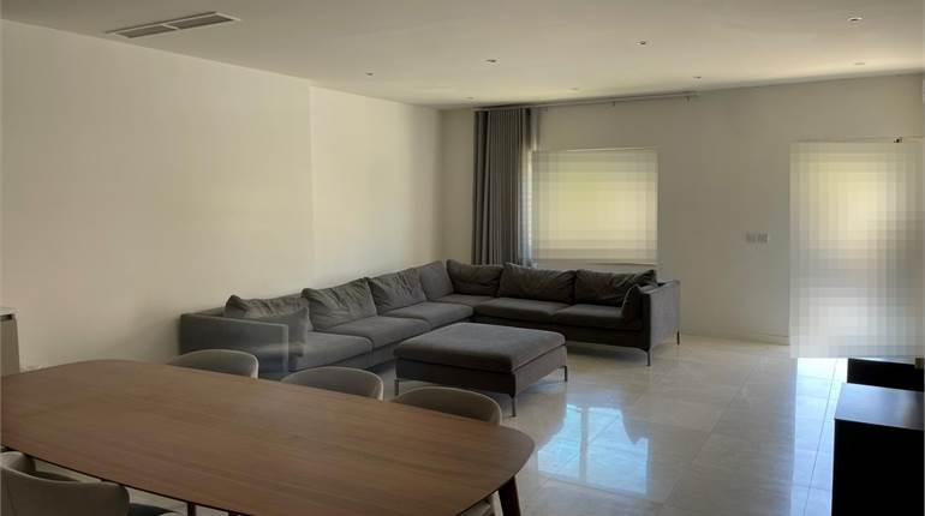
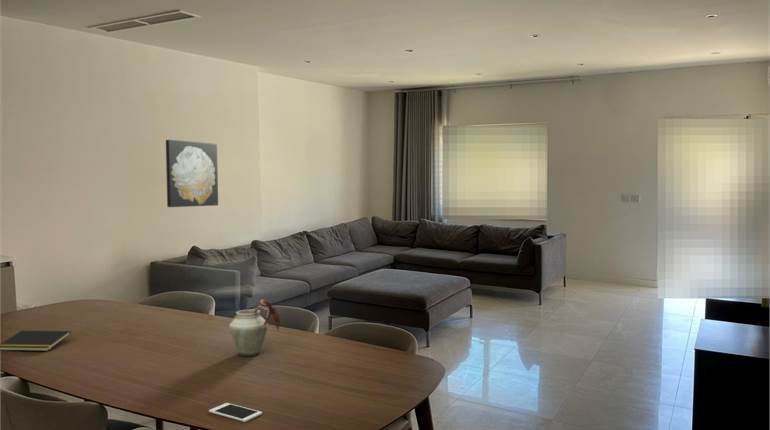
+ vase (255, 325)
+ cell phone (235, 412)
+ wall art (193, 174)
+ notepad (34, 340)
